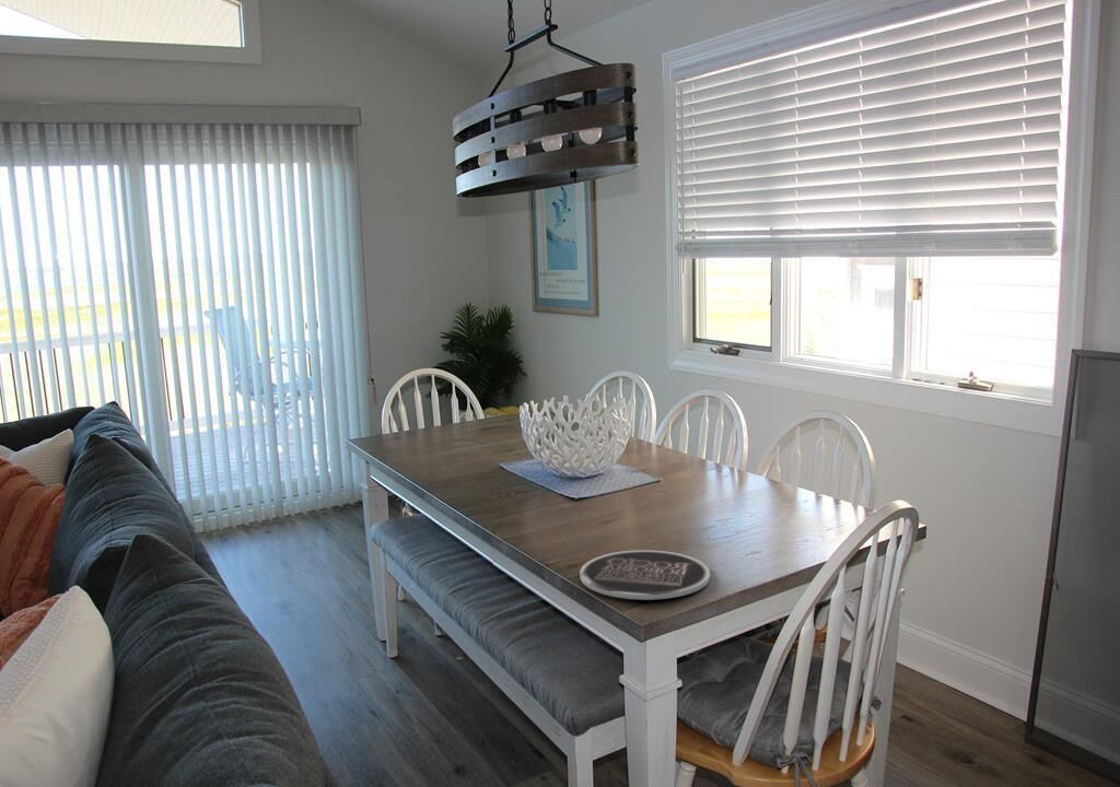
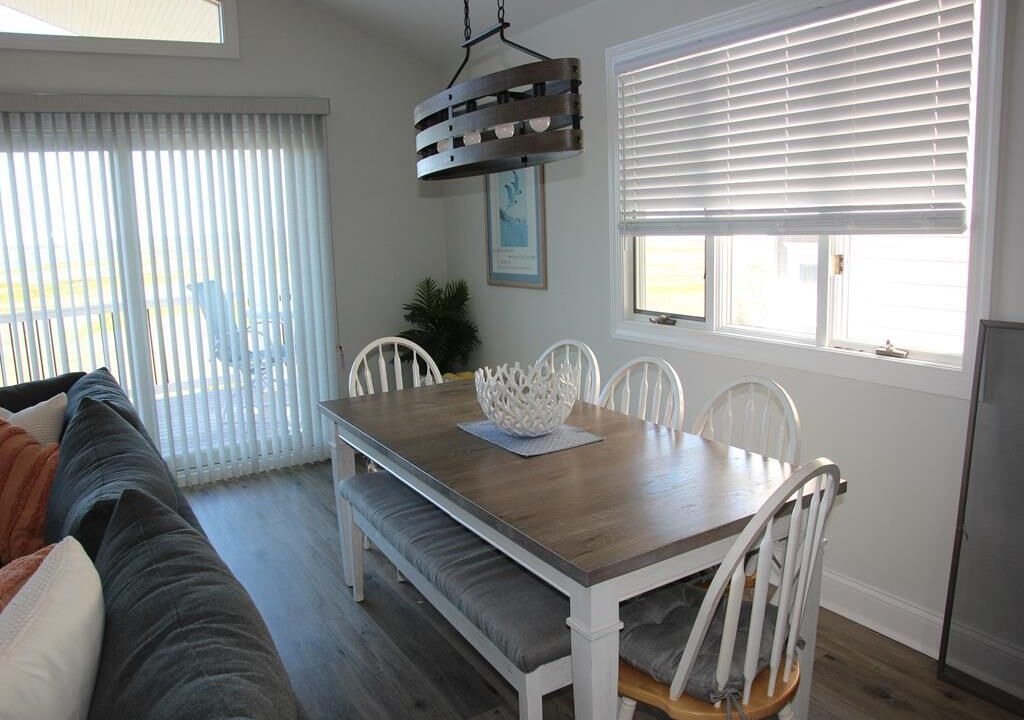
- plate (644, 573)
